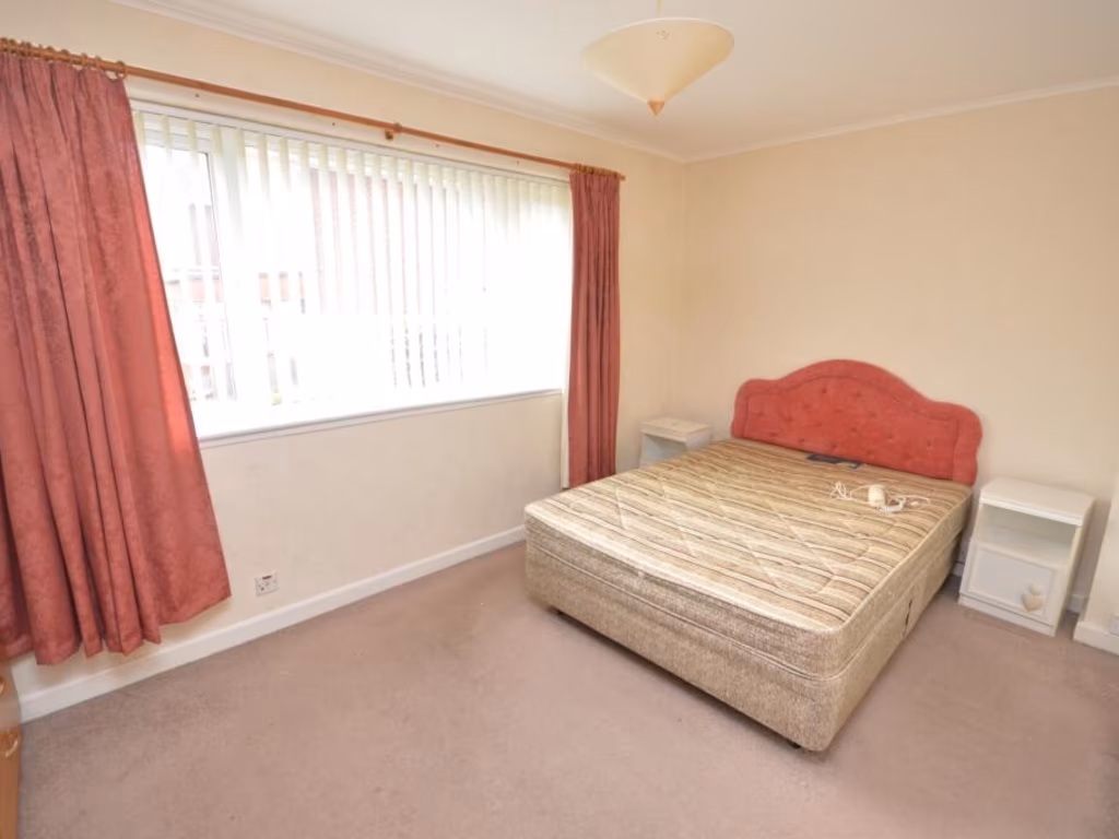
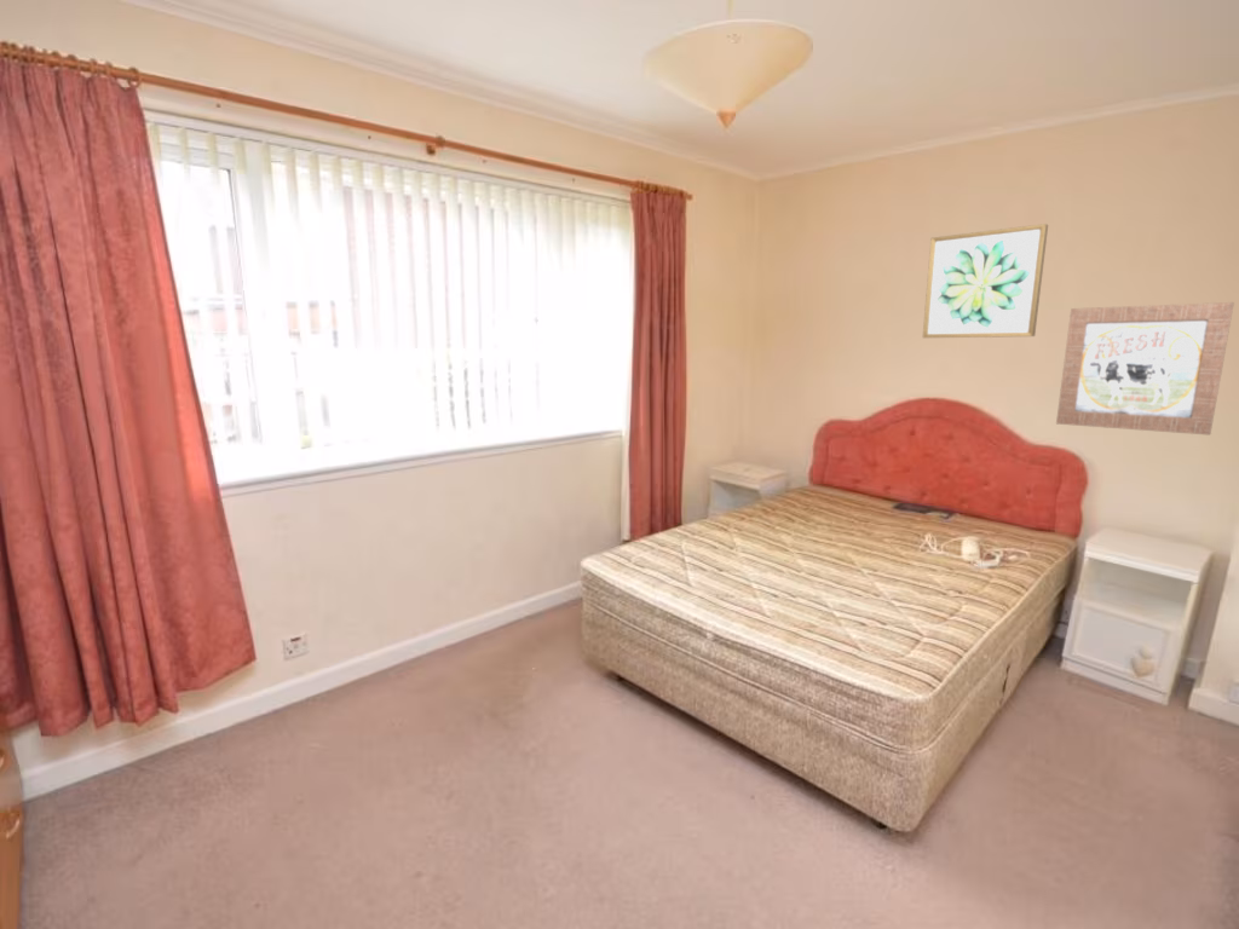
+ wall art (1137, 368)
+ wall art (980, 284)
